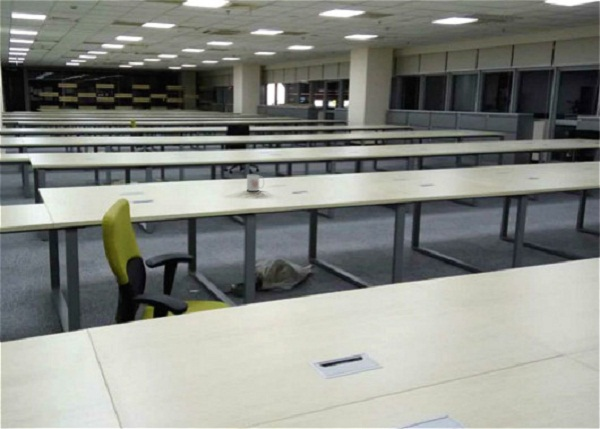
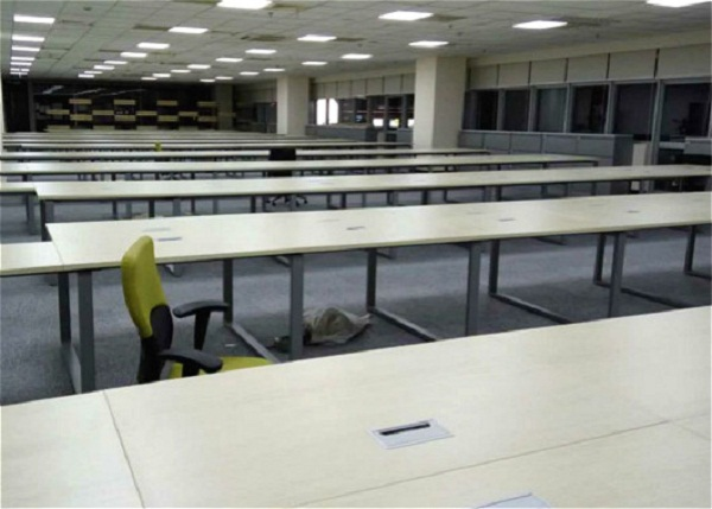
- mug (255, 182)
